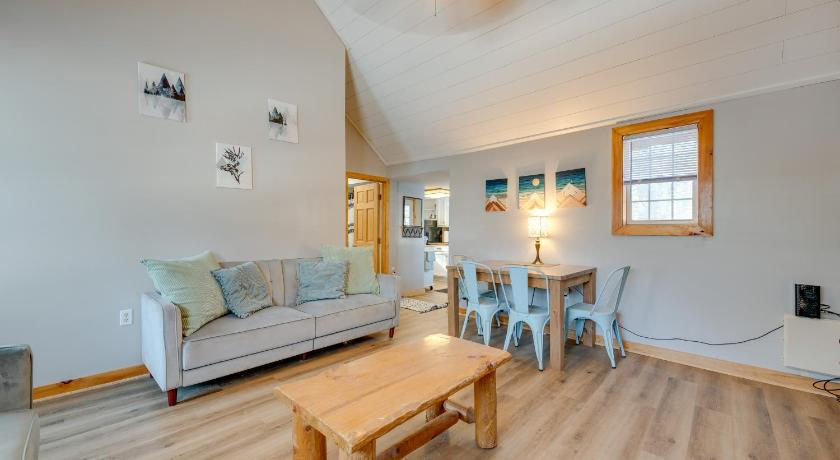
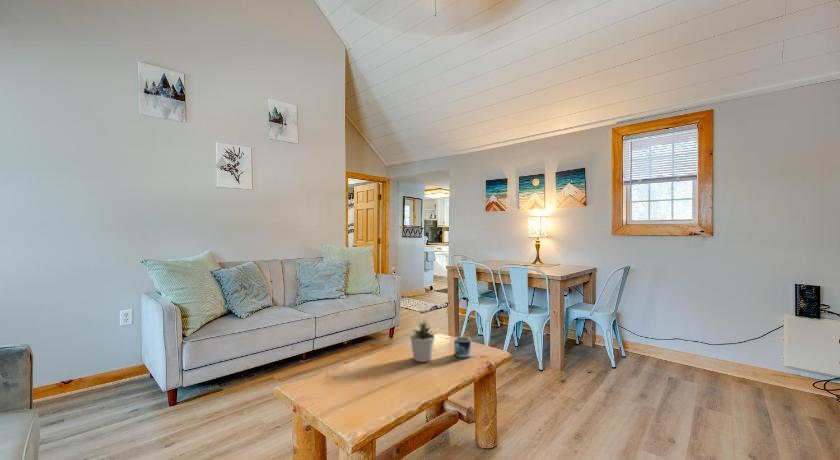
+ potted plant (423, 339)
+ mug (464, 346)
